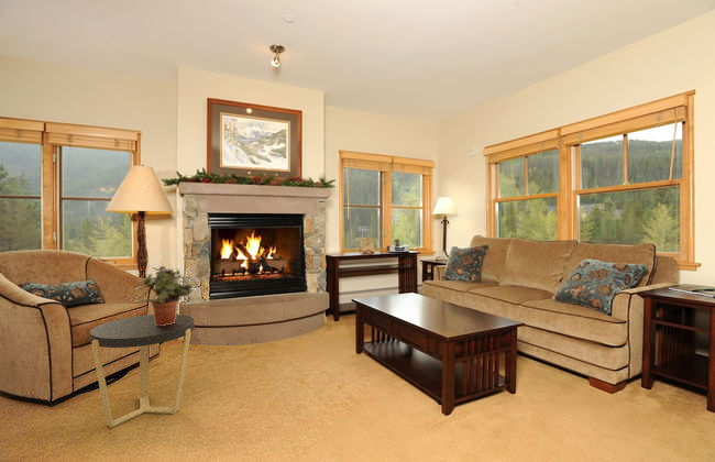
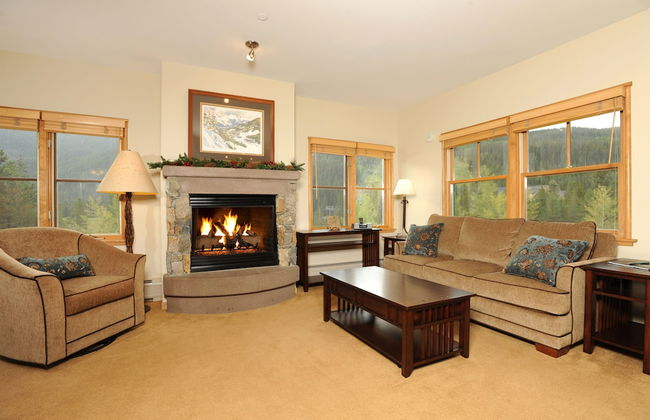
- side table (144, 367)
- potted plant (164, 295)
